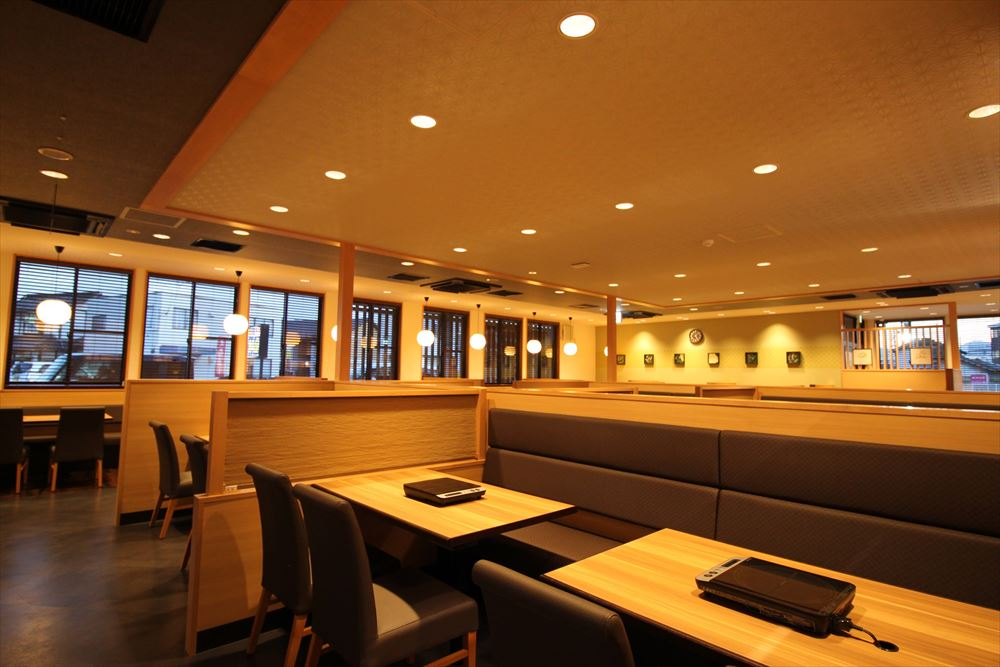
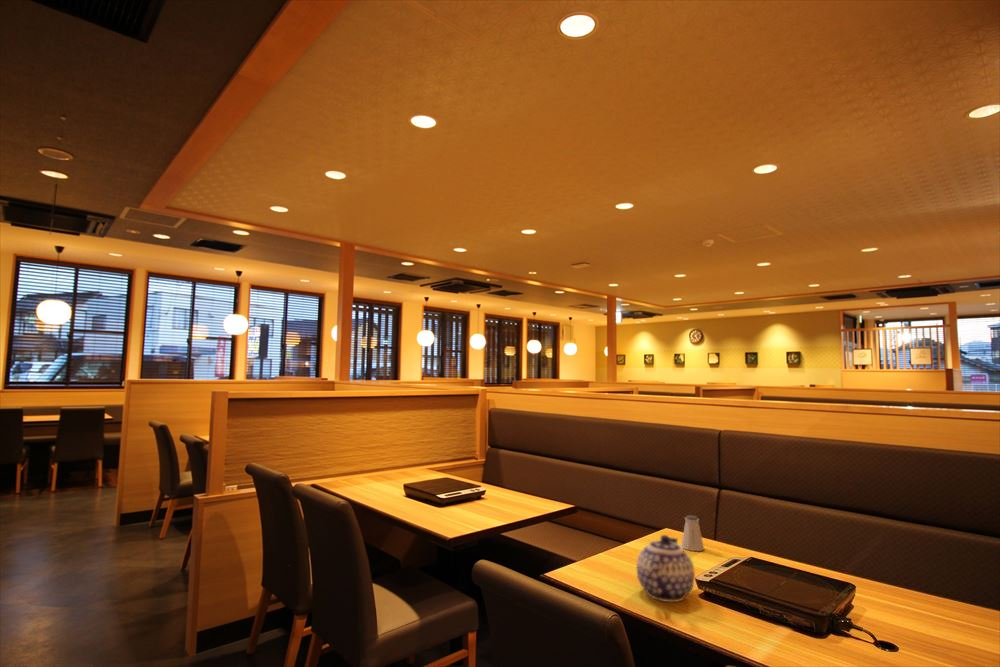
+ teapot (664, 564)
+ saltshaker (692, 532)
